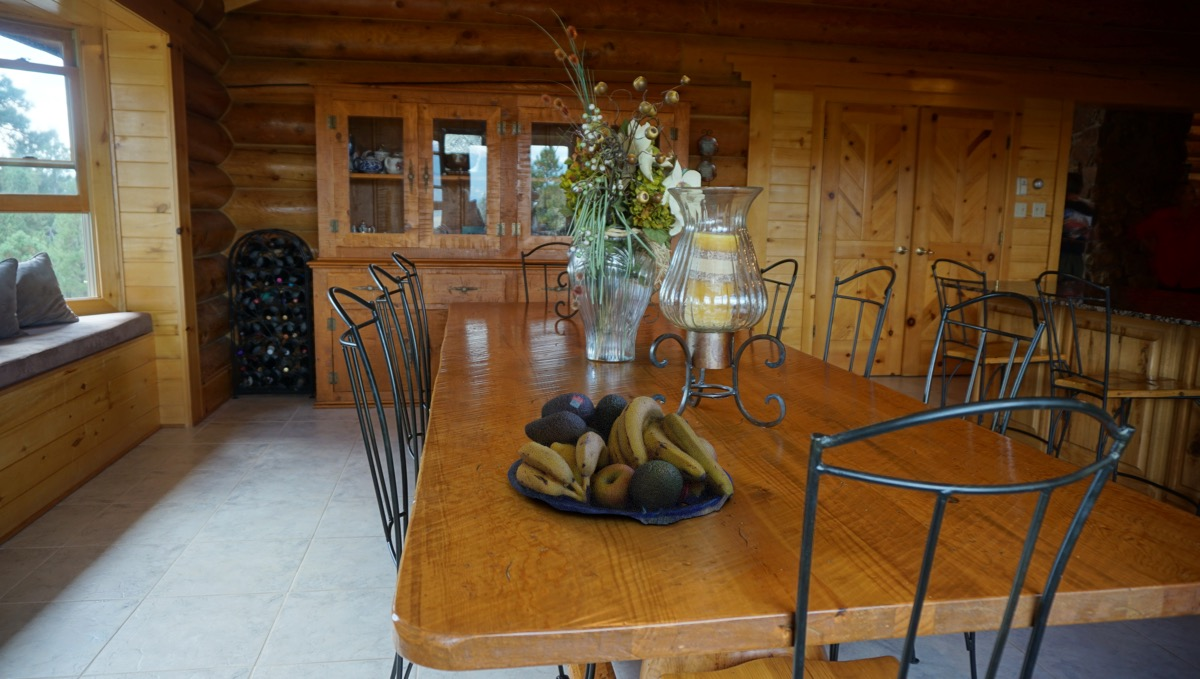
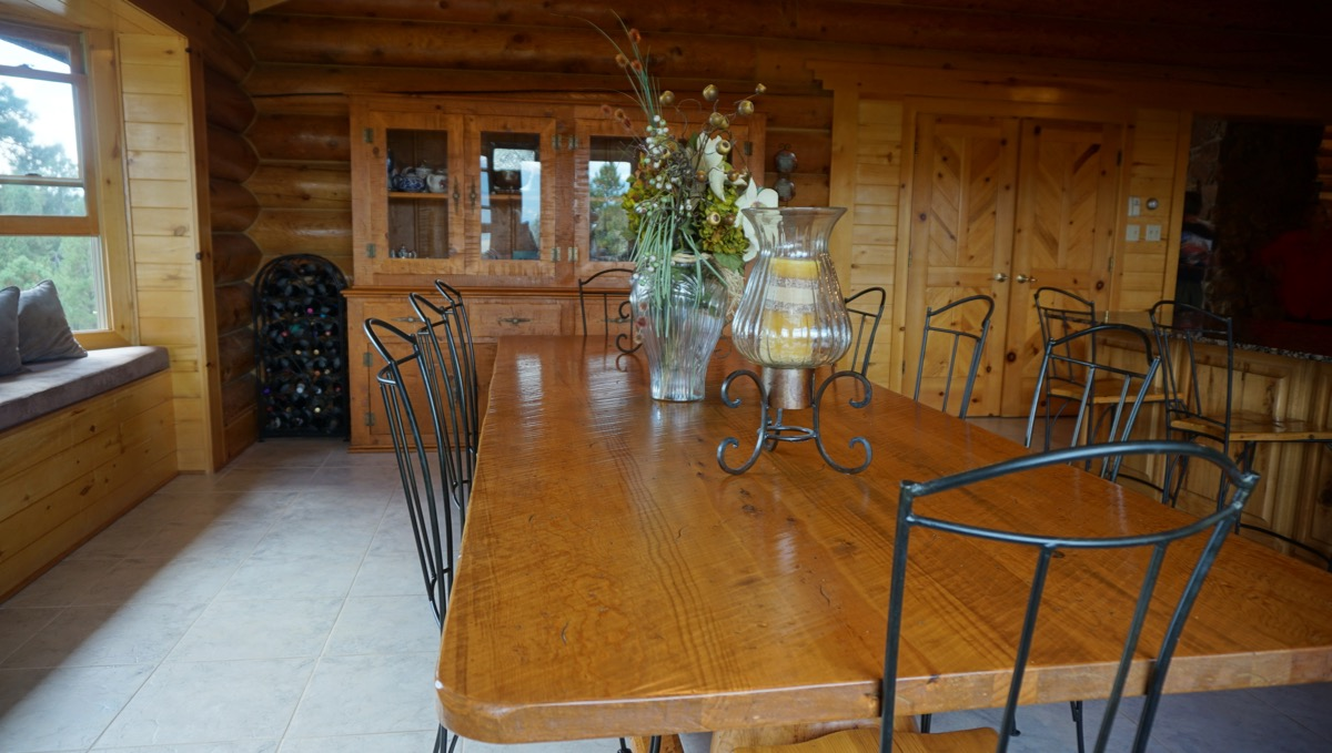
- fruit bowl (622, 440)
